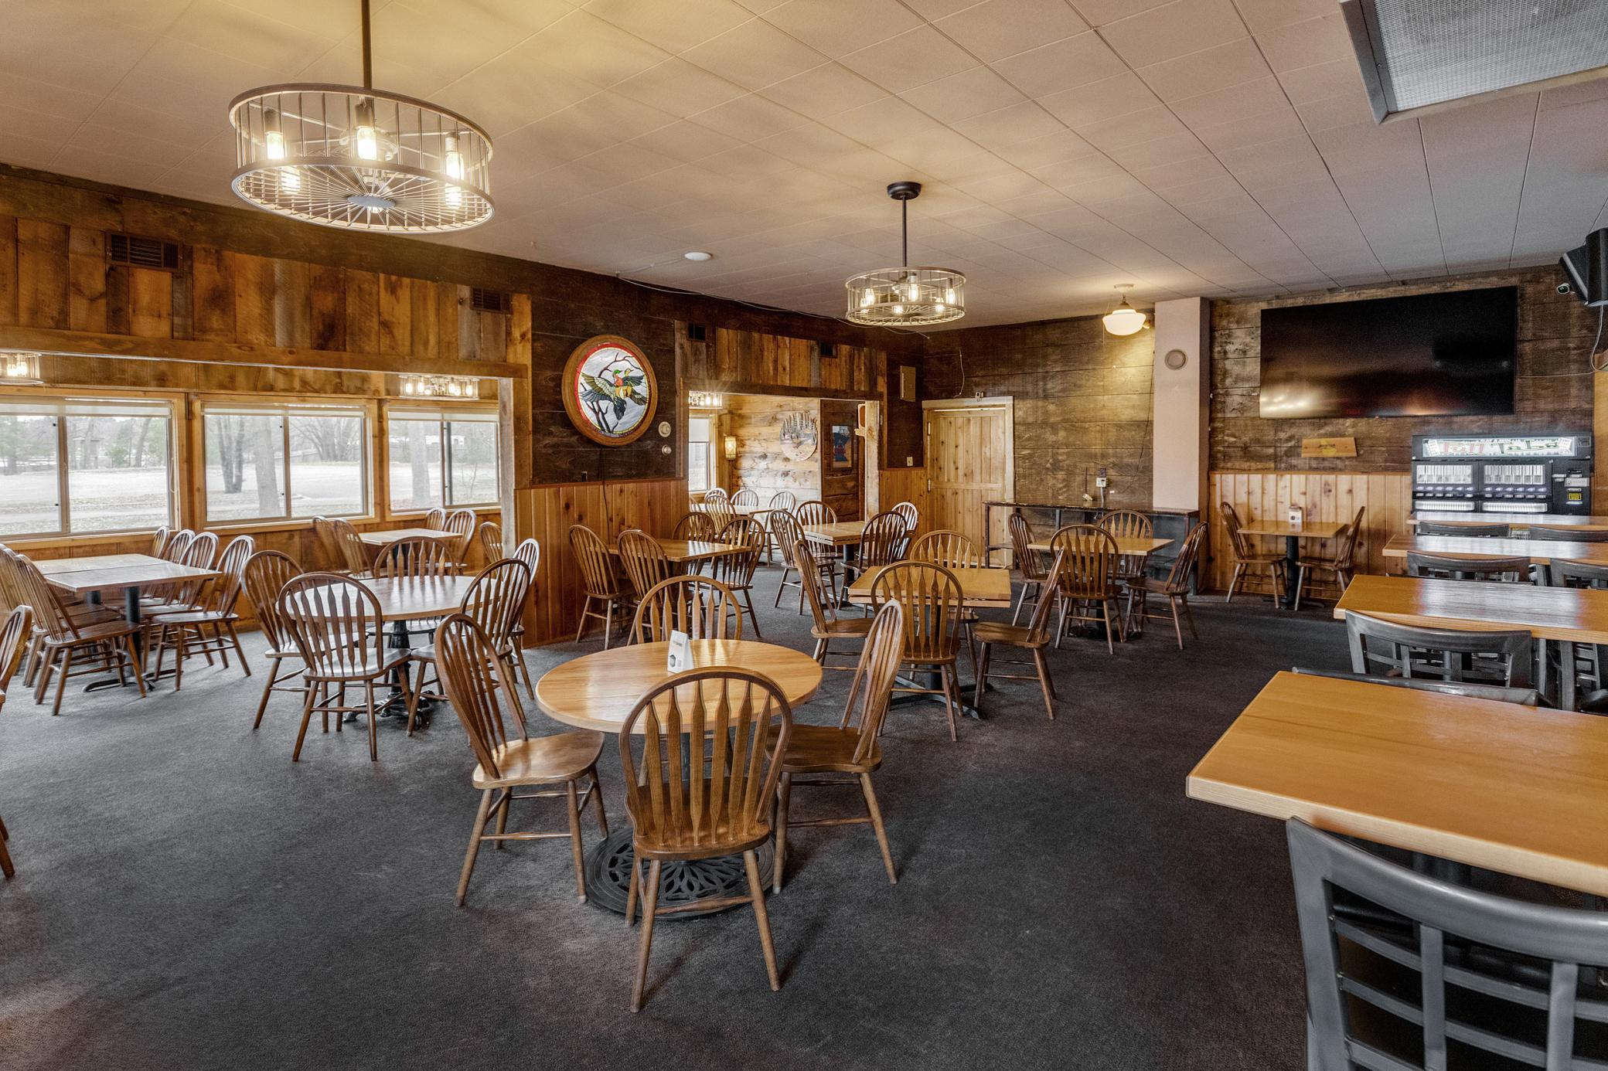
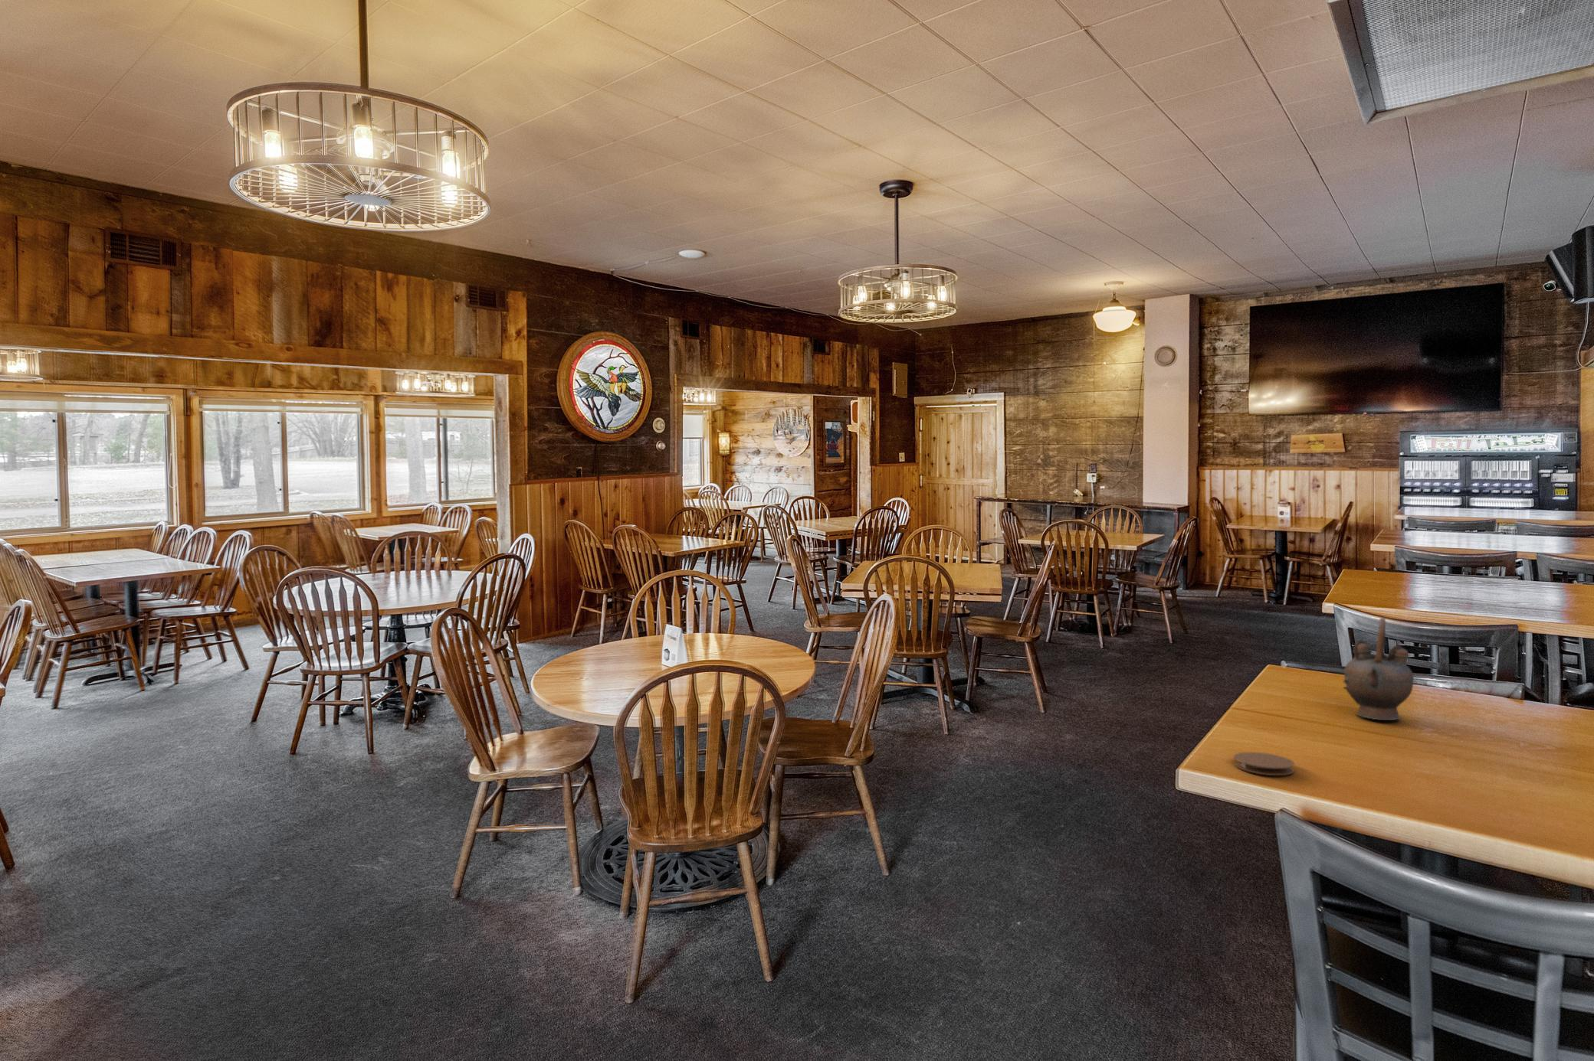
+ teapot (1377, 668)
+ coaster (1263, 764)
